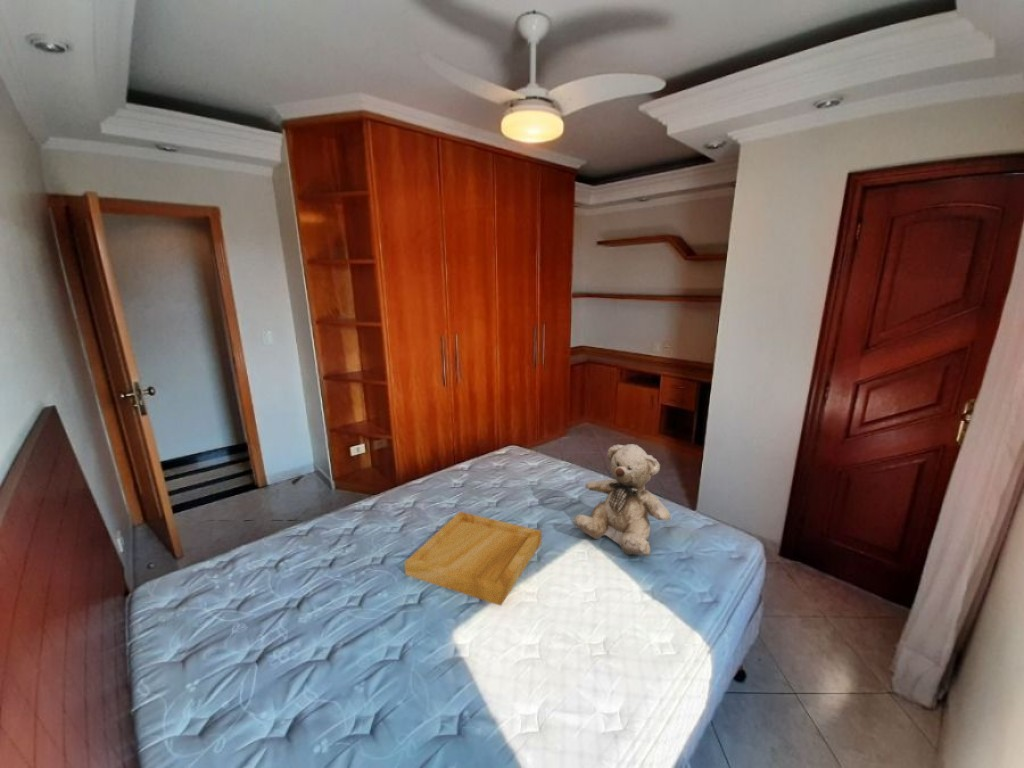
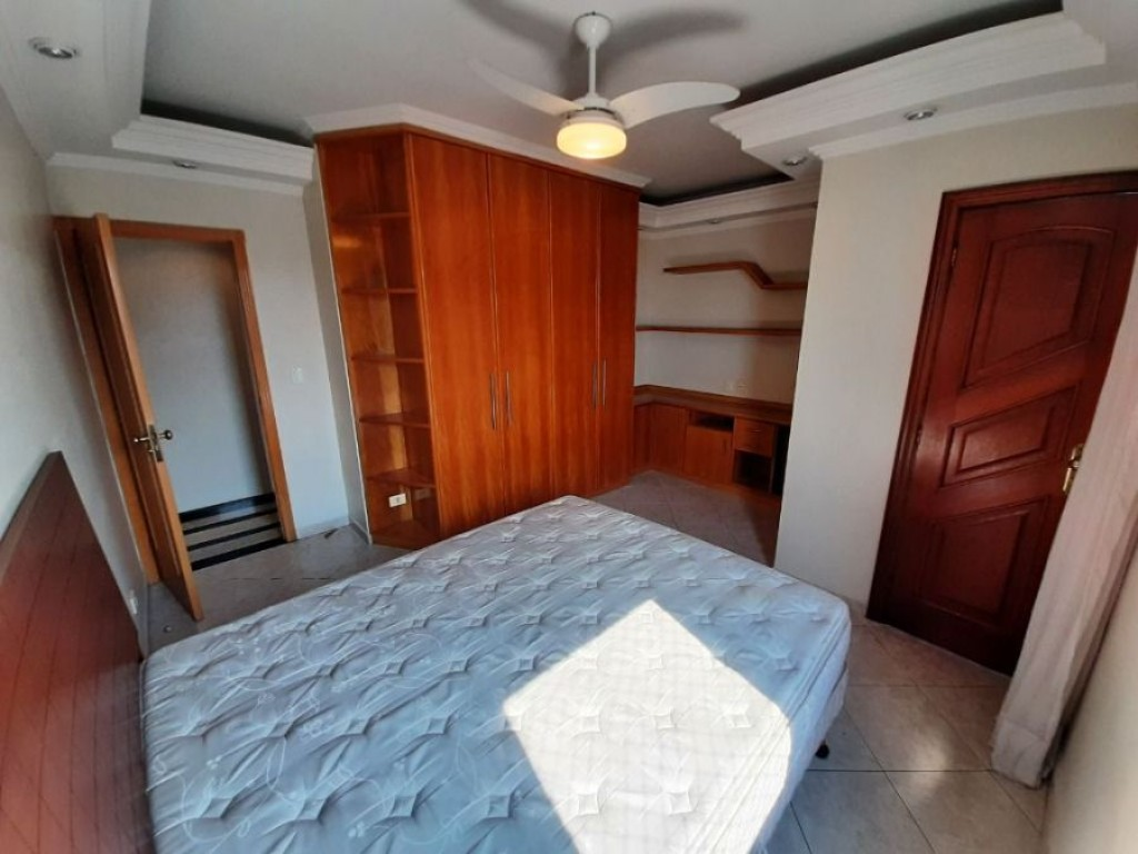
- tray (477, 551)
- teddy bear (621, 496)
